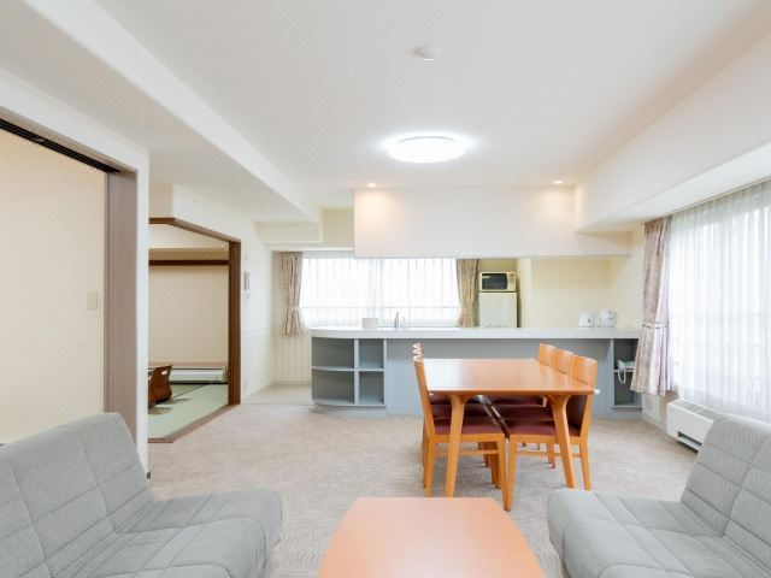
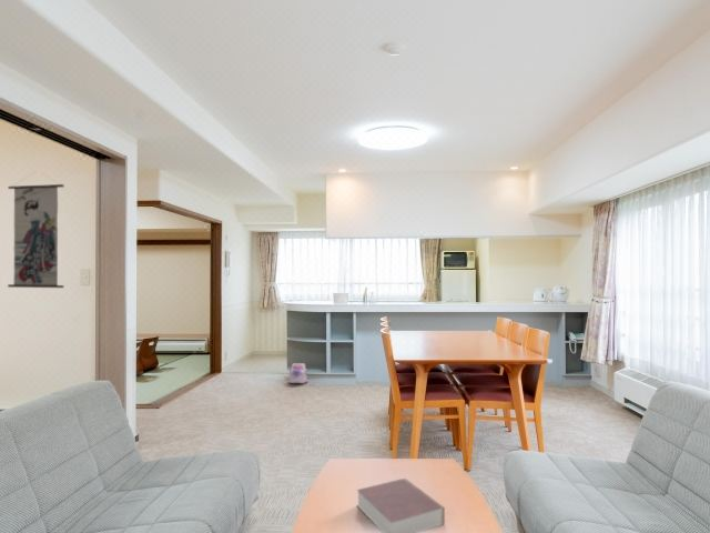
+ book (398, 506)
+ wall scroll (36, 229)
+ plush toy (297, 372)
